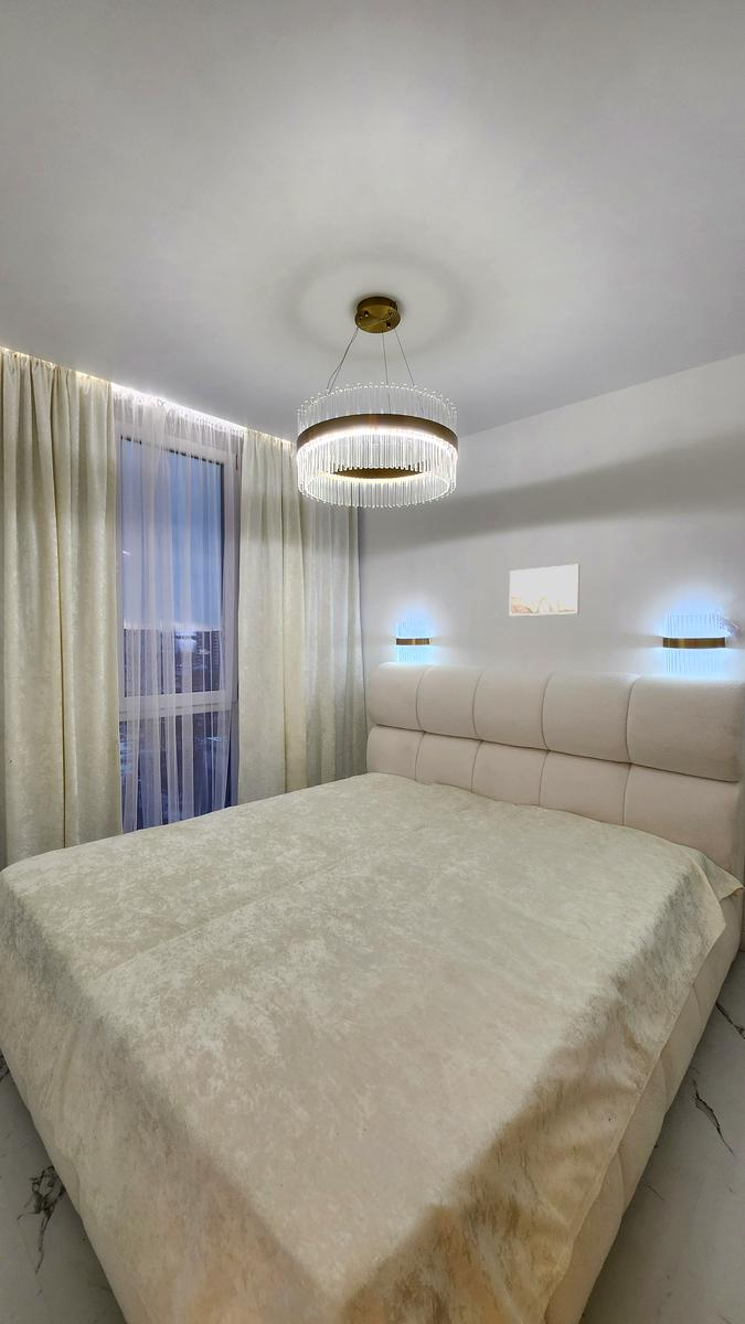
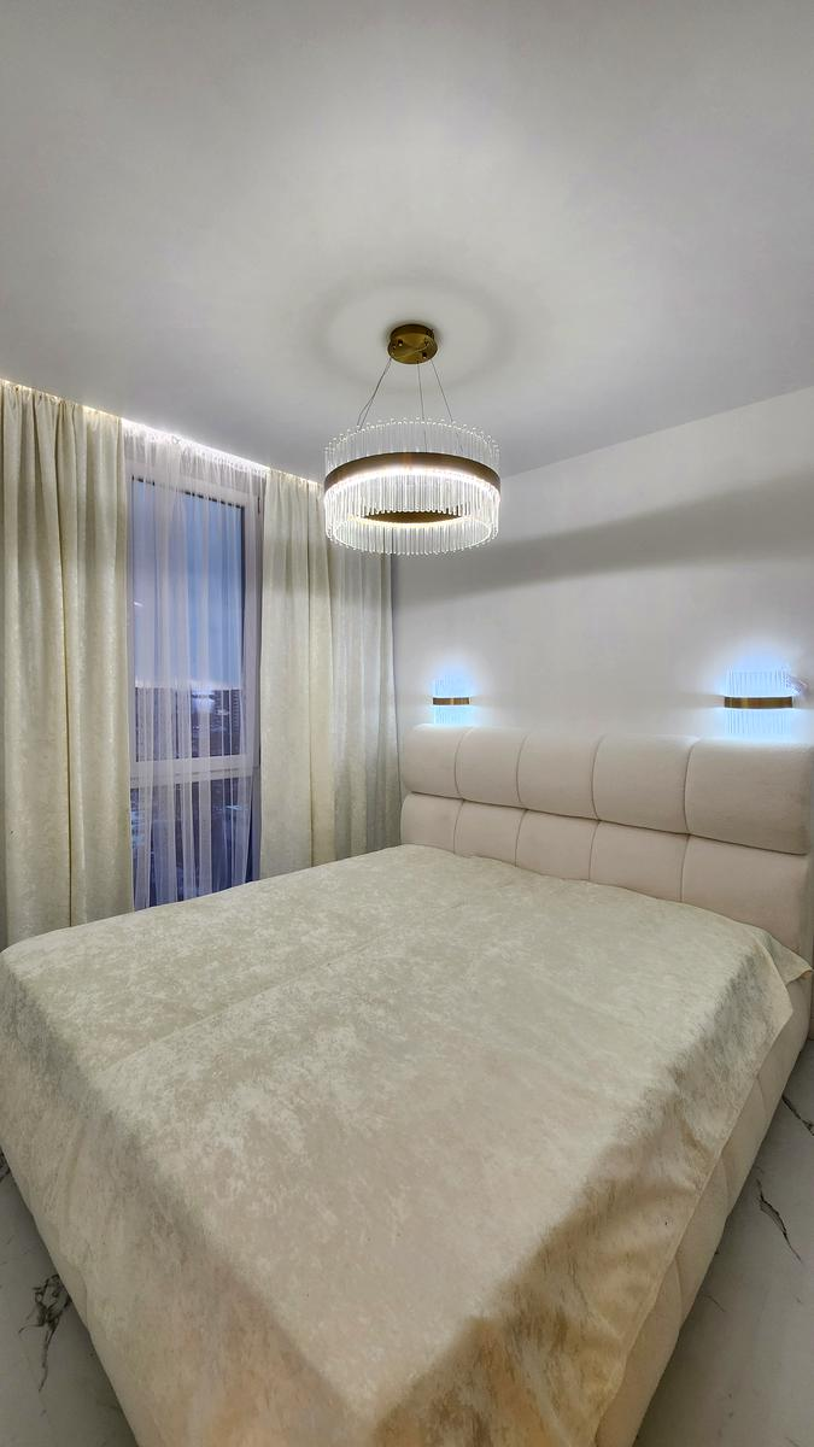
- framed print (543, 590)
